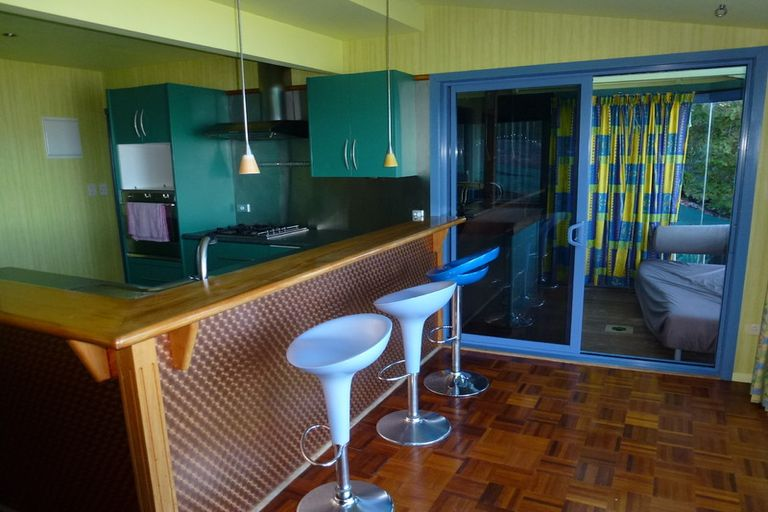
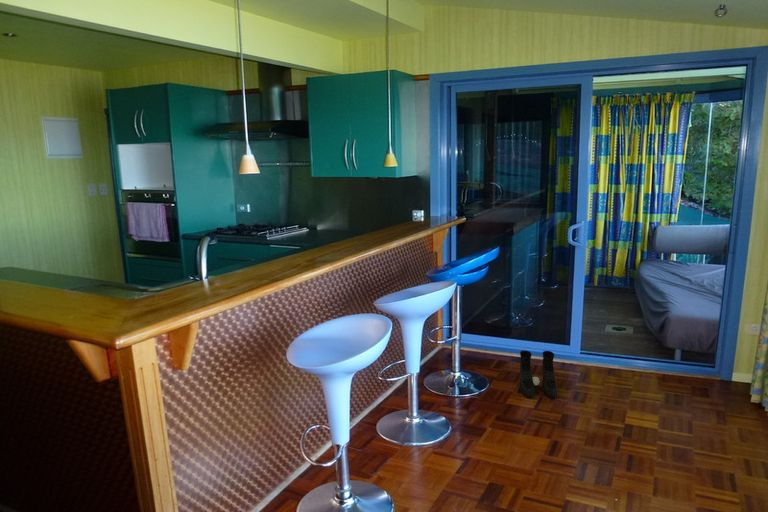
+ boots (542, 370)
